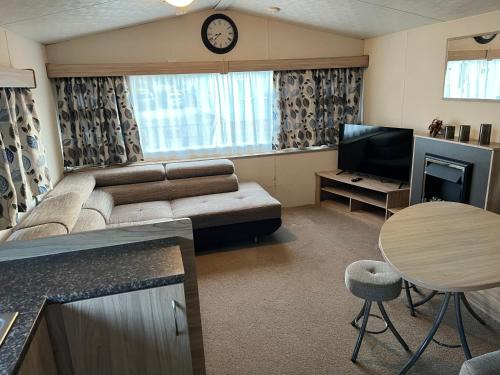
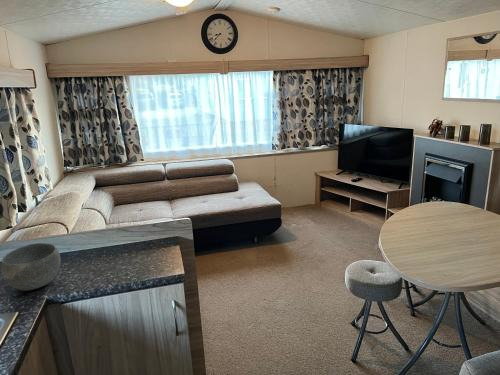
+ bowl (33, 268)
